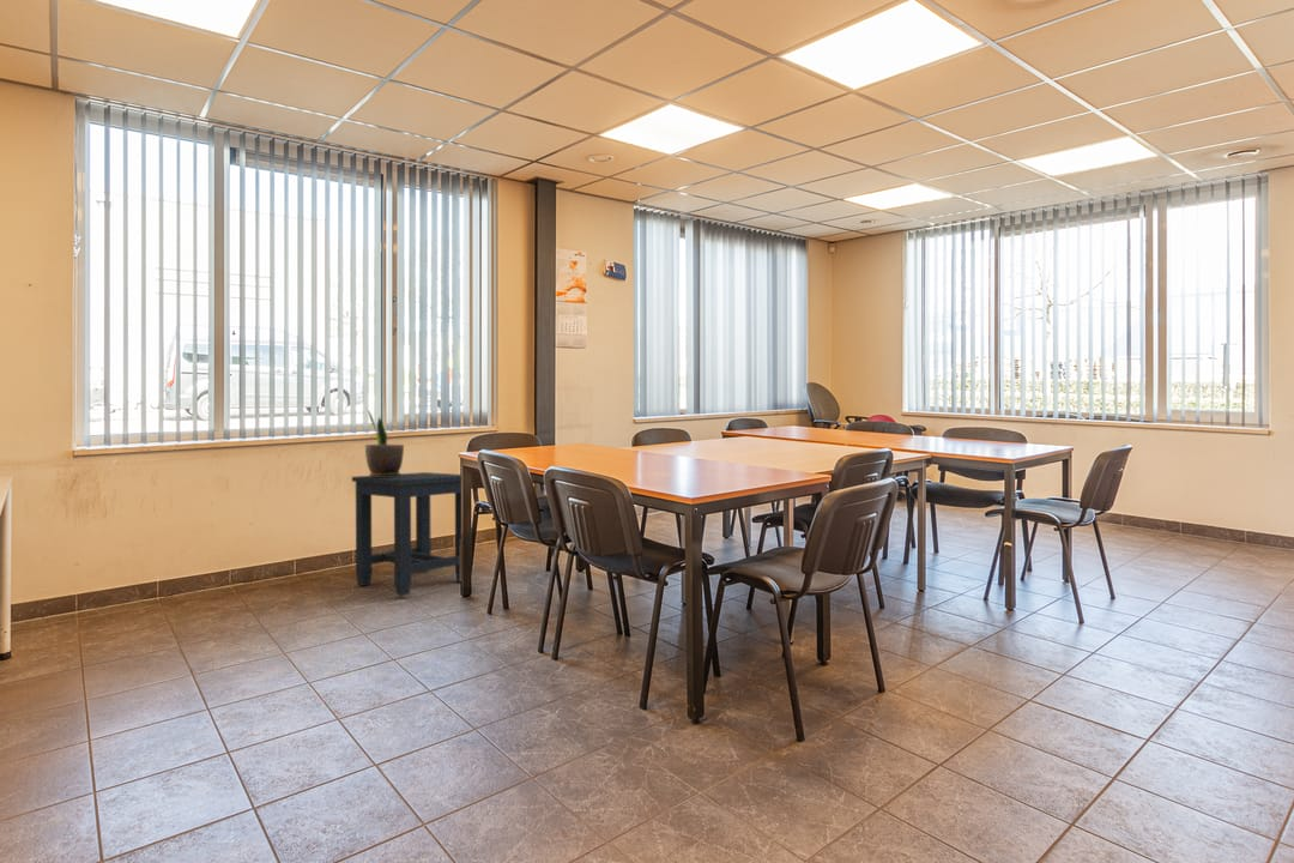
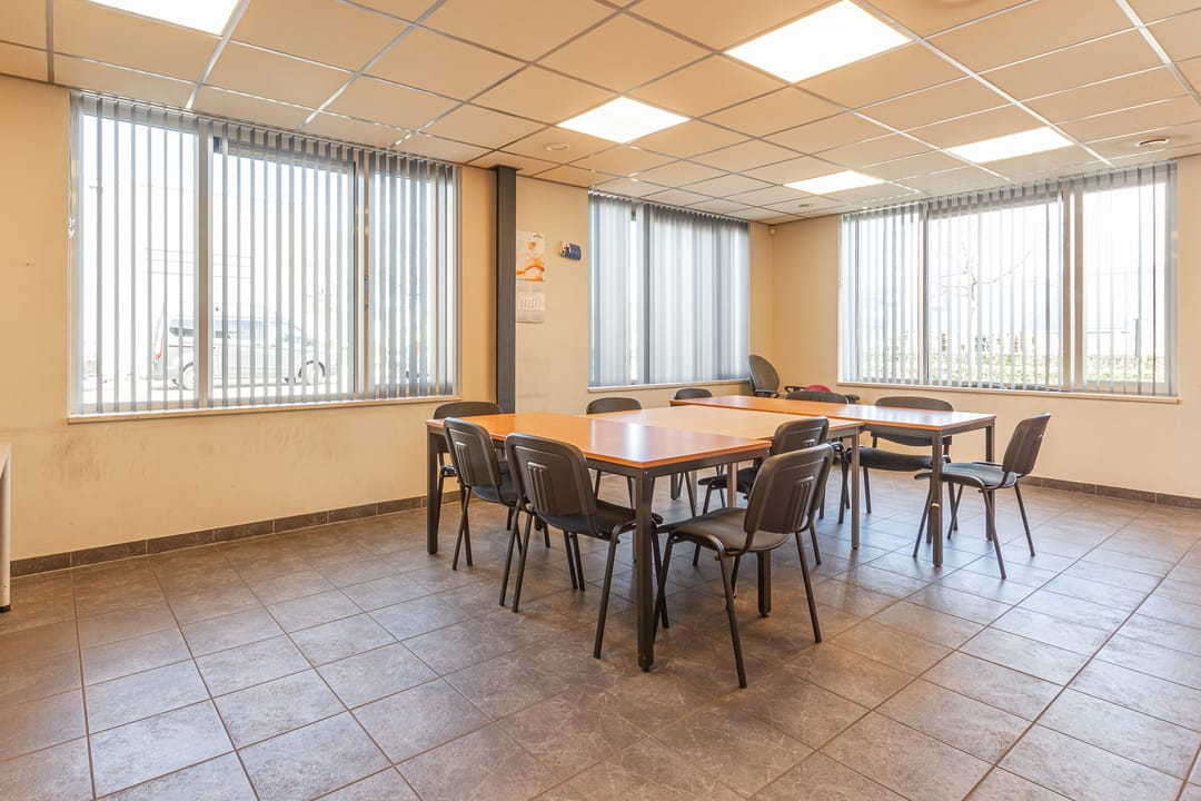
- potted plant (385, 442)
- side table (416, 529)
